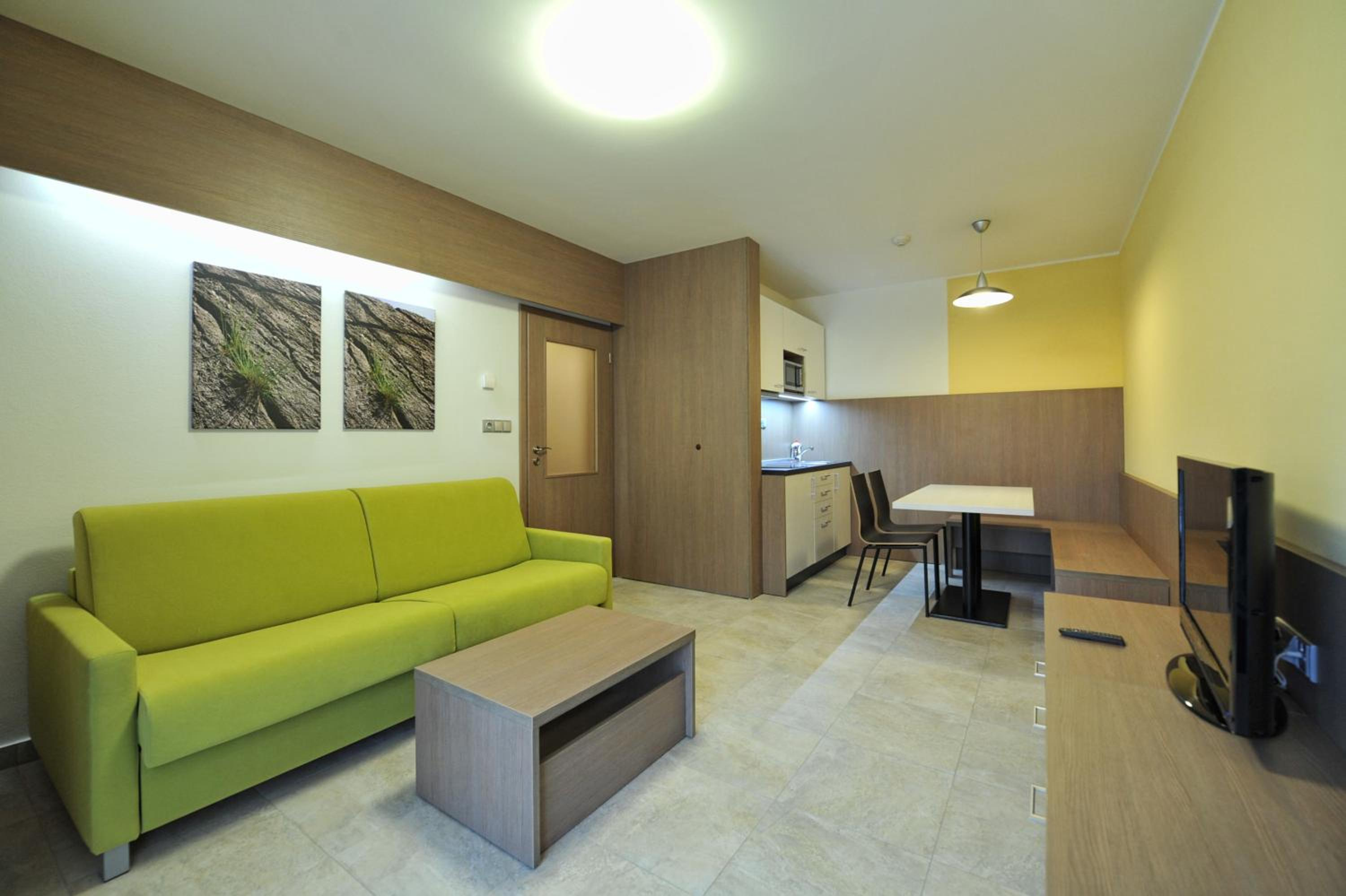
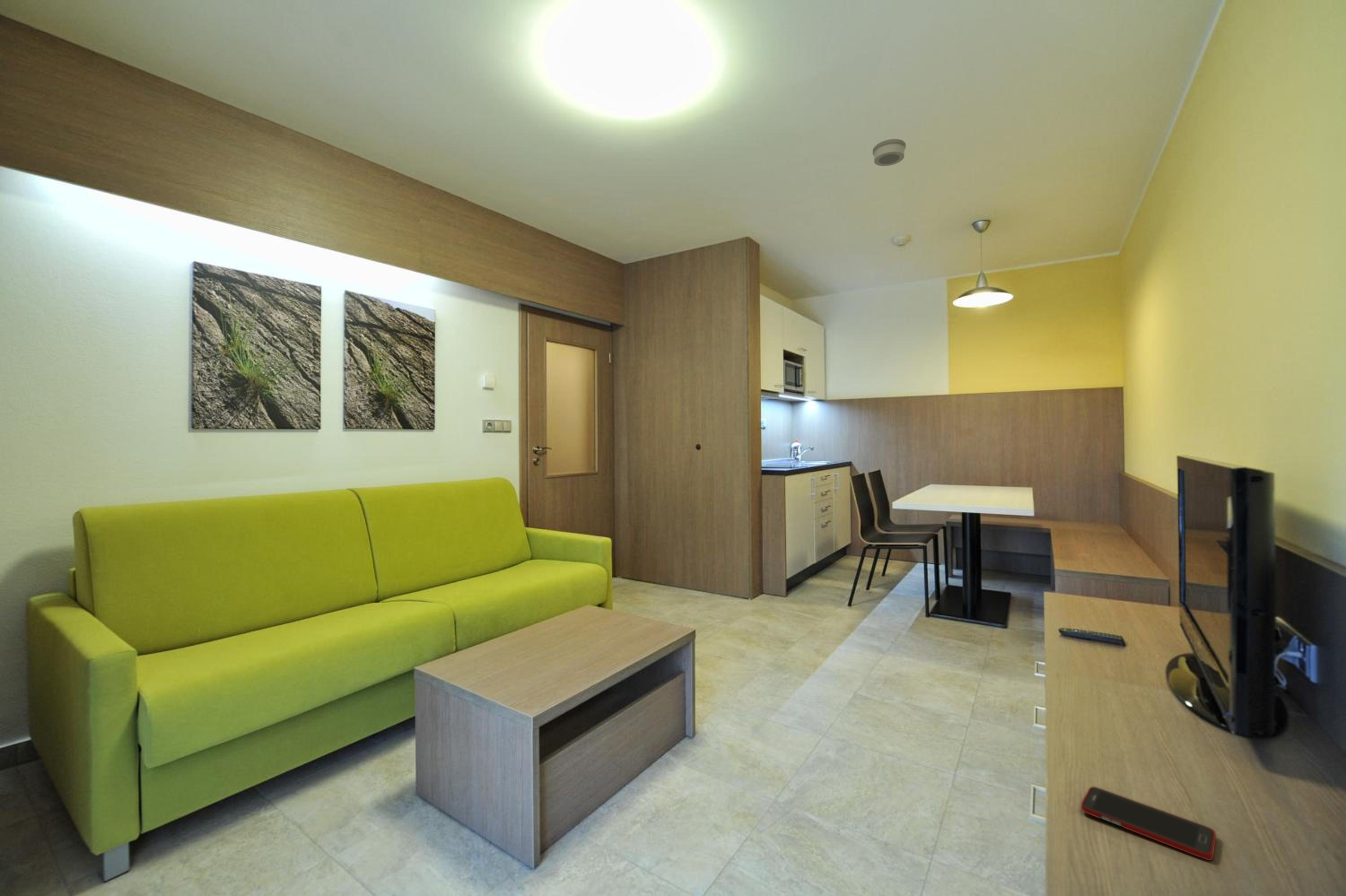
+ smoke detector (889, 151)
+ cell phone (1145, 820)
